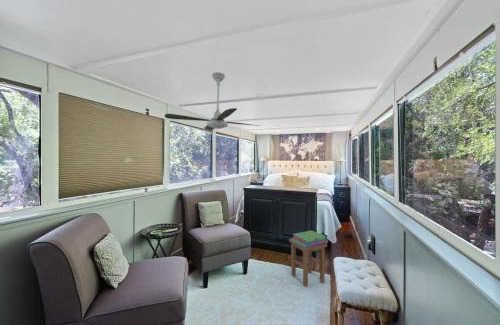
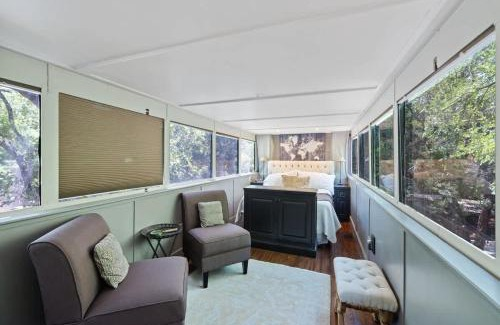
- ceiling fan (217, 100)
- stack of books (308, 238)
- stool (307, 260)
